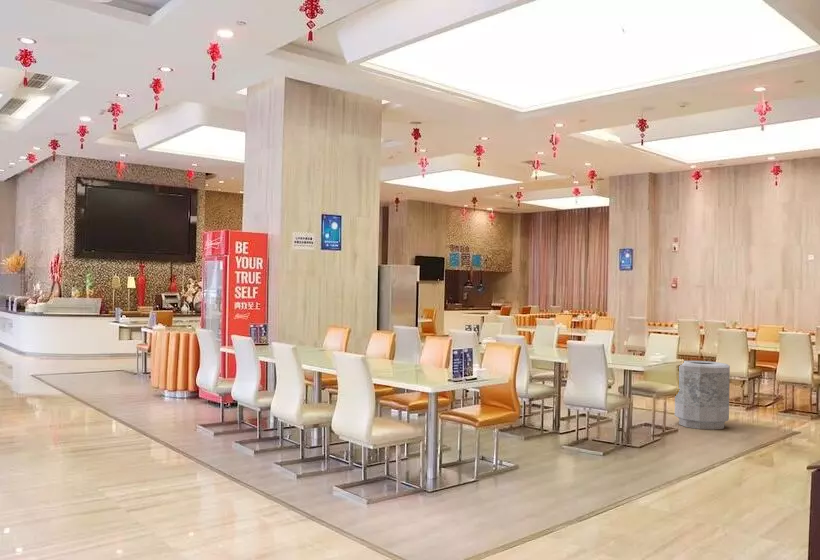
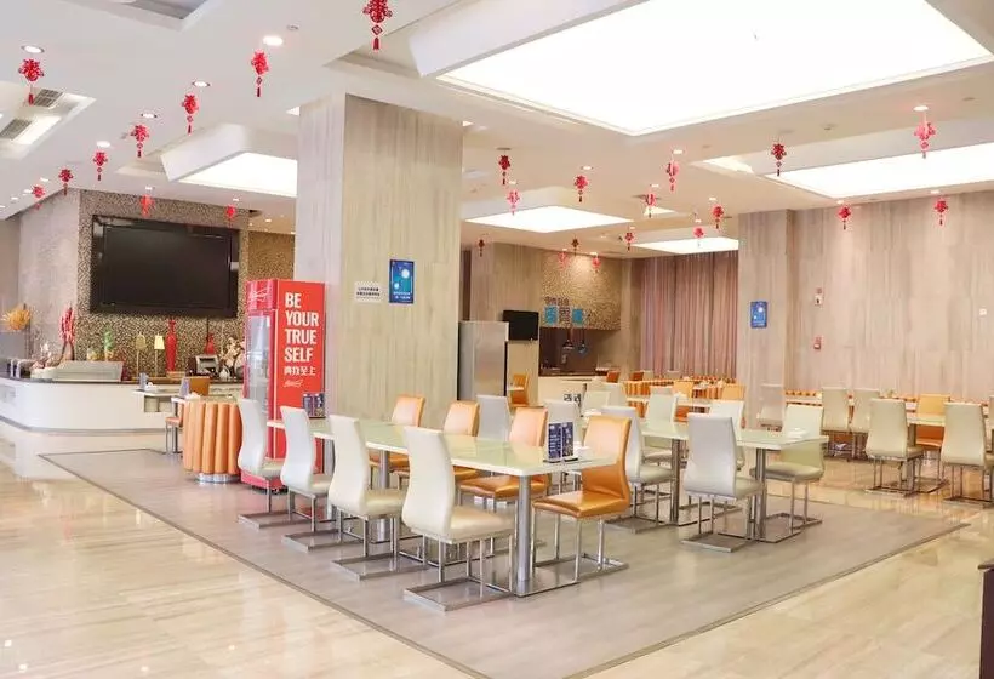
- trash can (702, 393)
